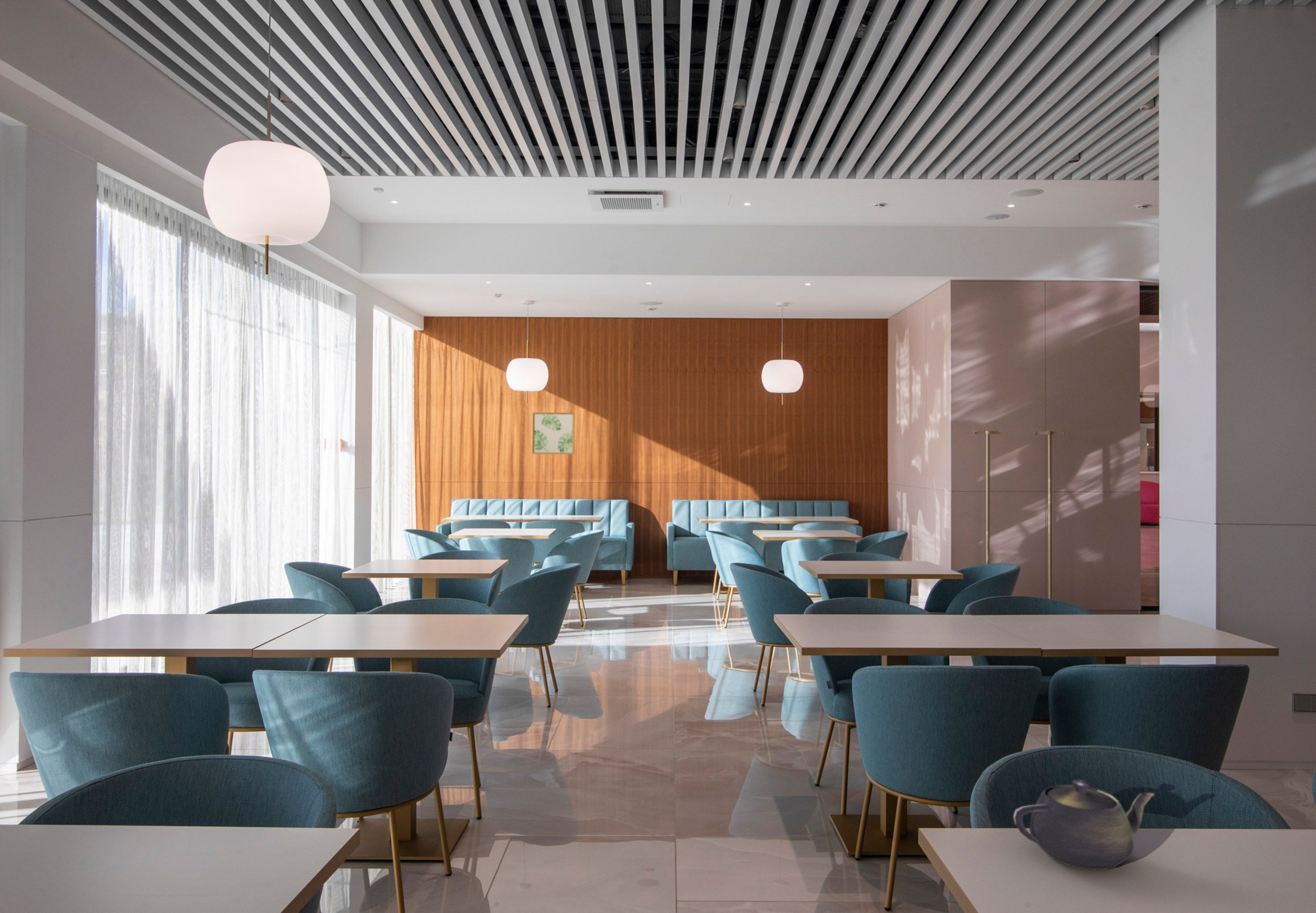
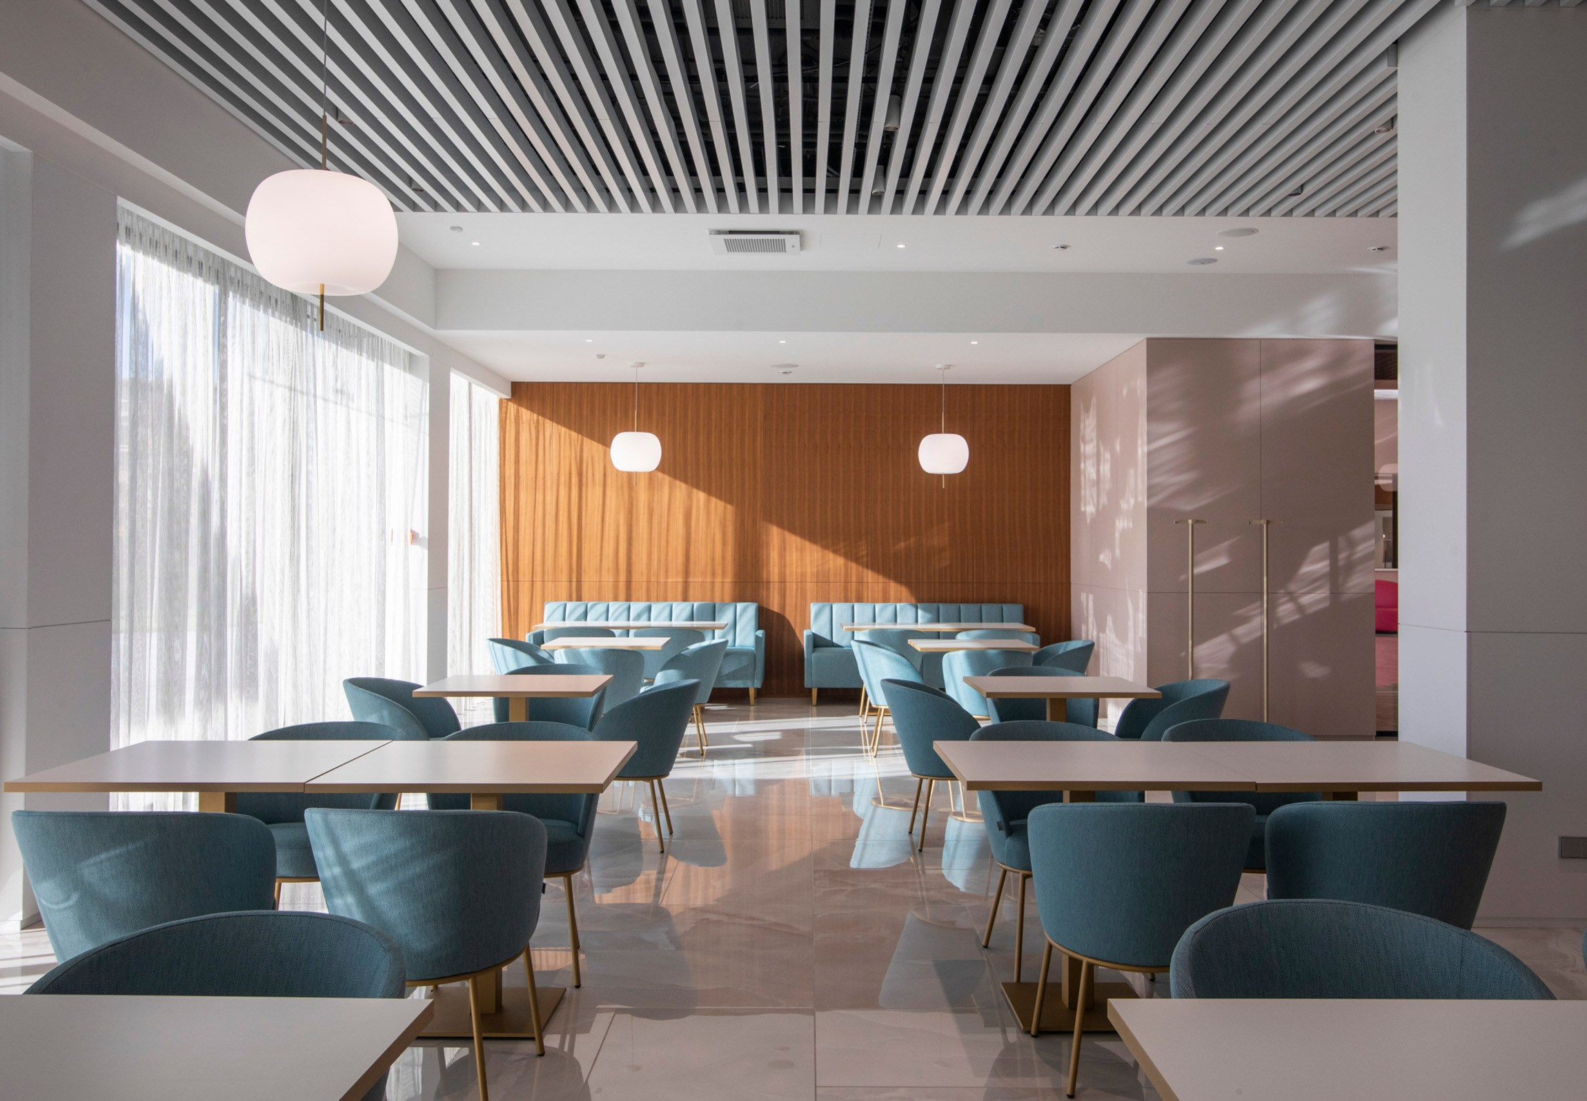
- wall art (553, 433)
- teapot (1085, 819)
